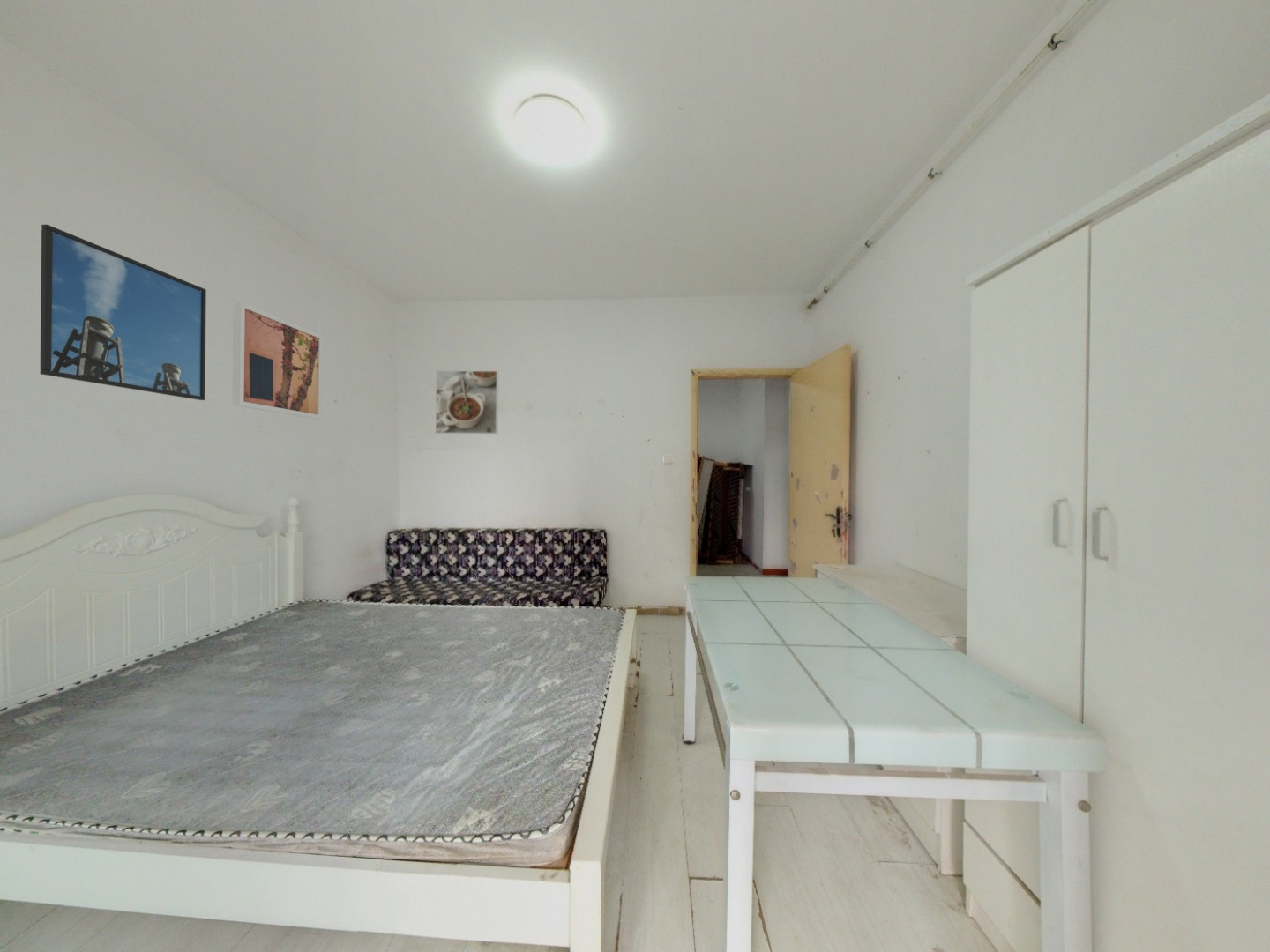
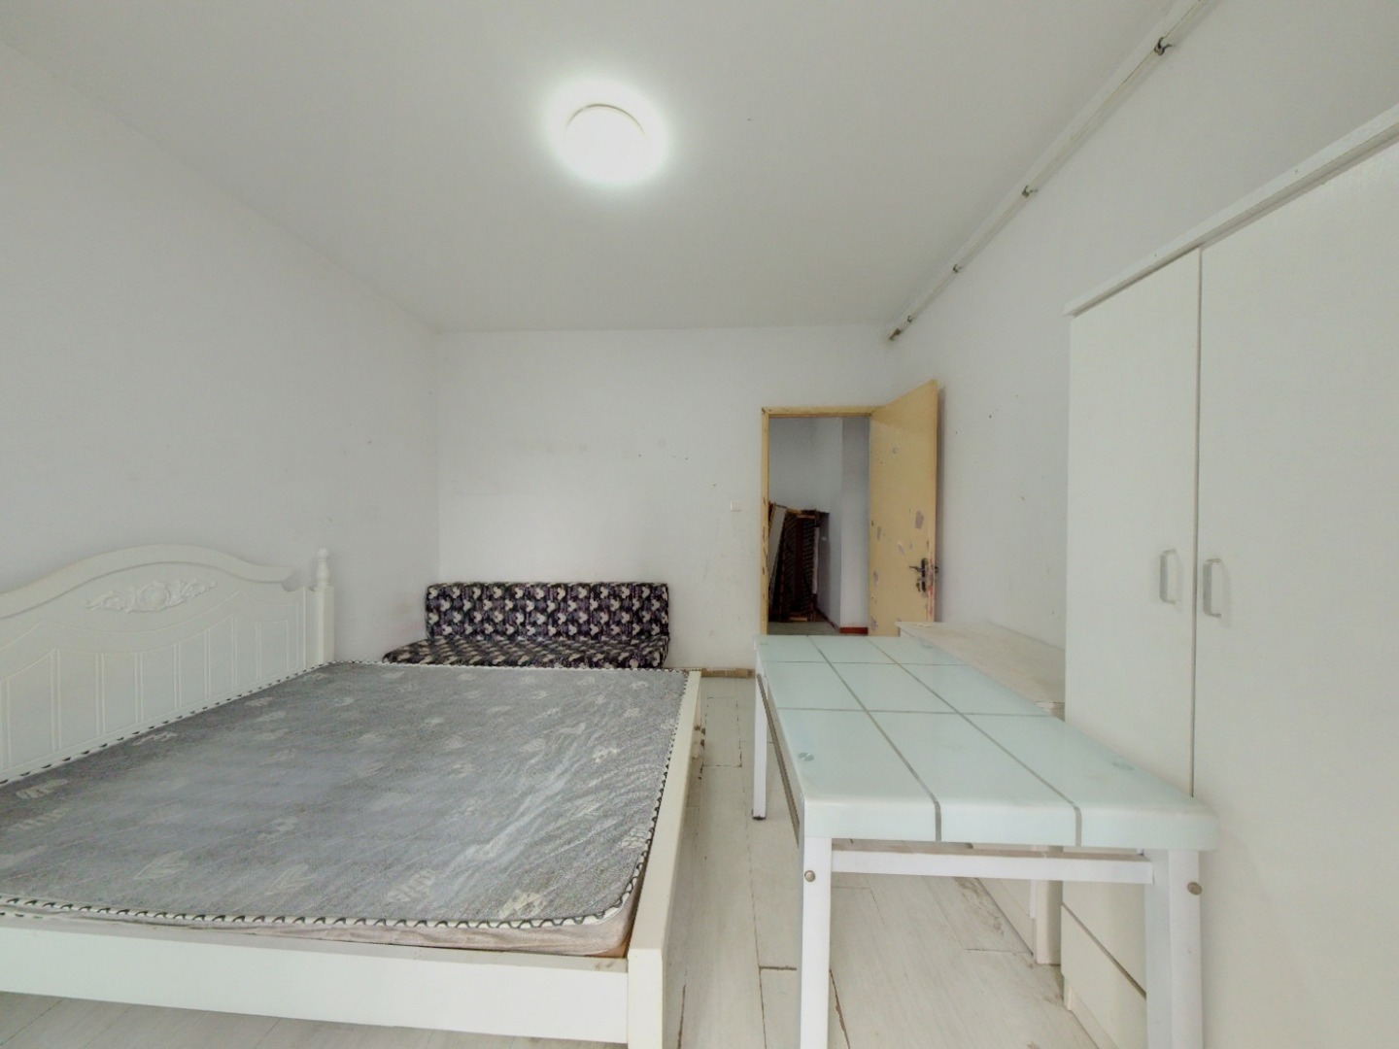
- wall art (282, 367)
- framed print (135, 325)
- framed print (467, 402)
